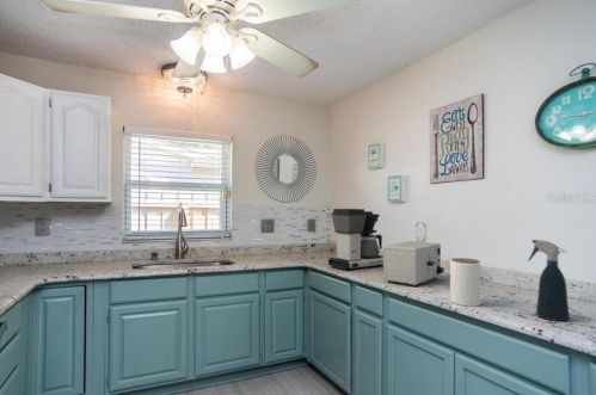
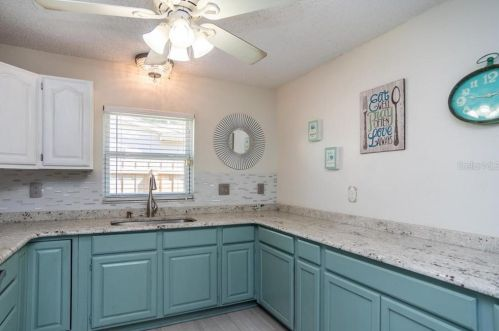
- toaster (414, 263)
- coffee maker (360, 237)
- spray bottle (549, 278)
- jar (465, 280)
